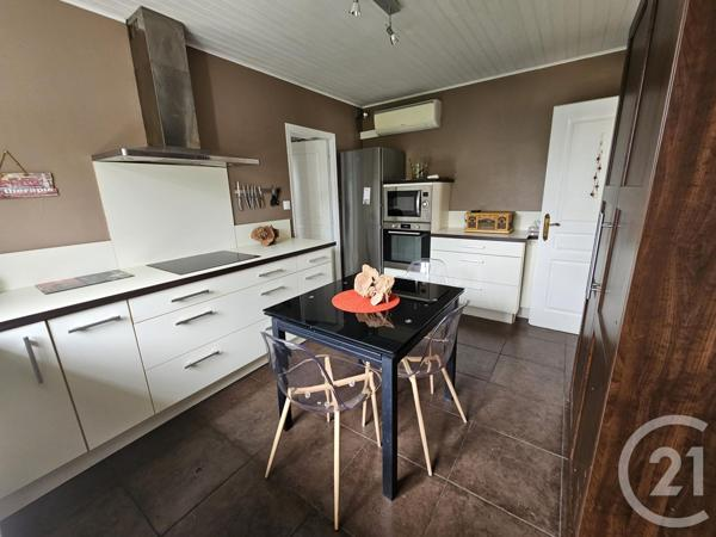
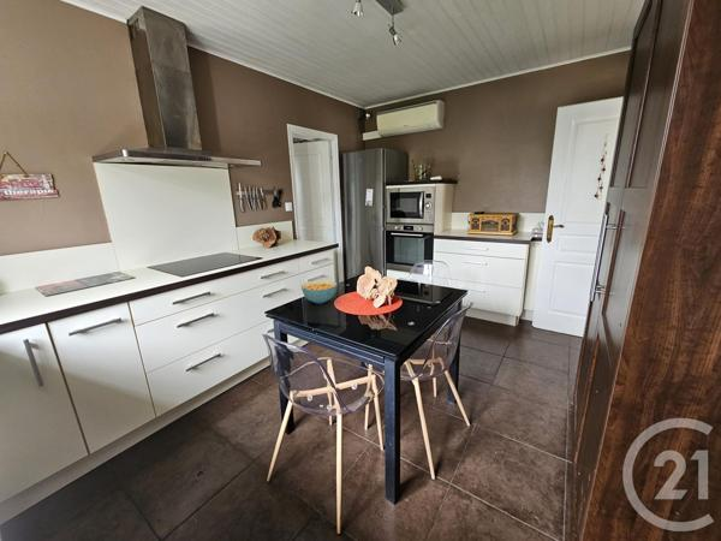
+ cereal bowl (320, 292)
